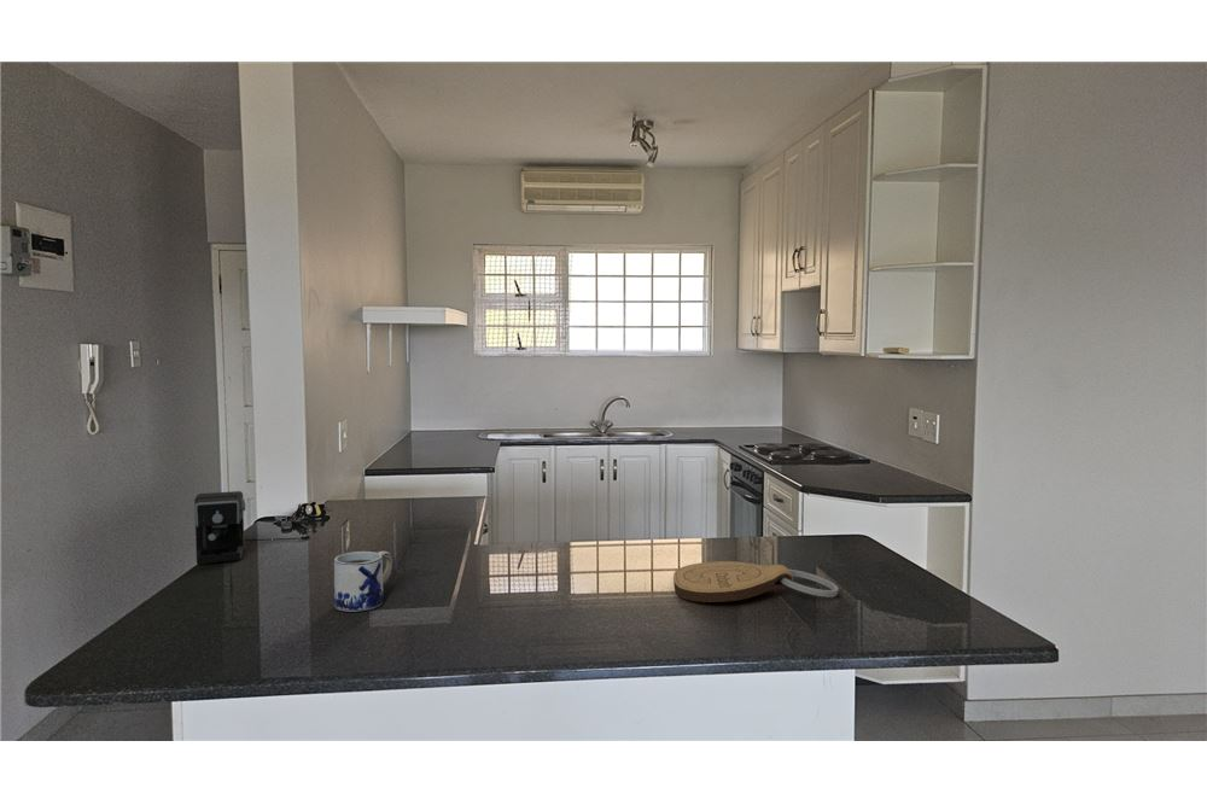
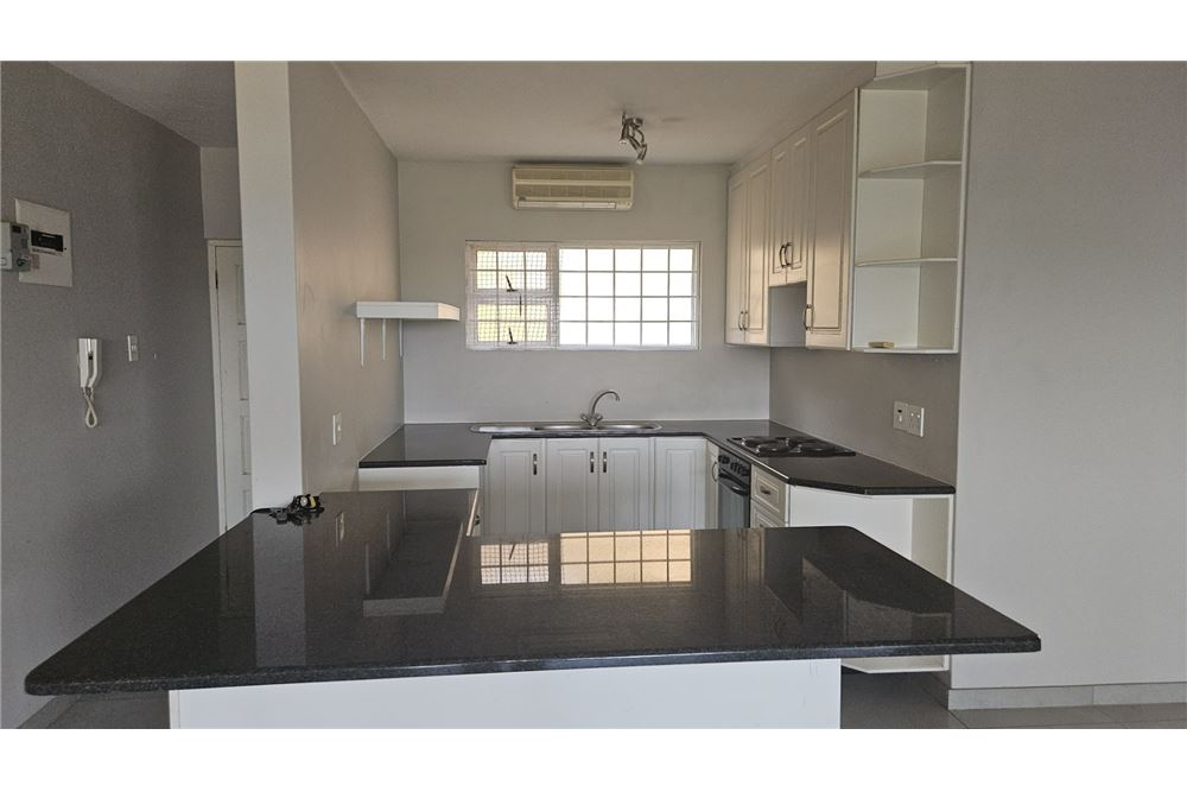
- key chain (754, 578)
- mug (363, 578)
- coffee maker (243, 523)
